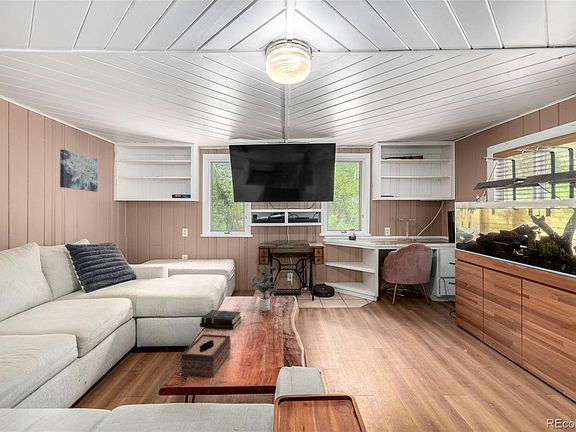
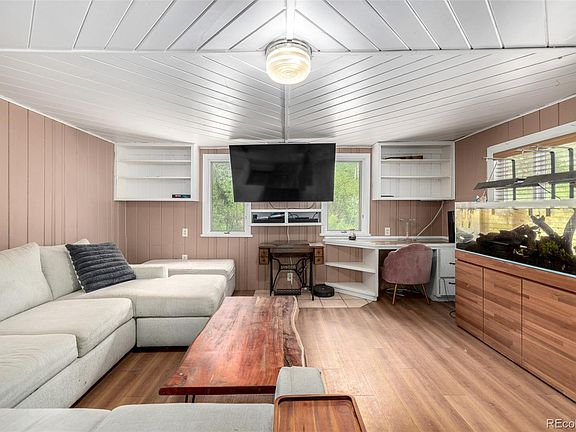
- potted plant (261, 288)
- wall art (80, 172)
- tissue box (207, 354)
- book (221, 319)
